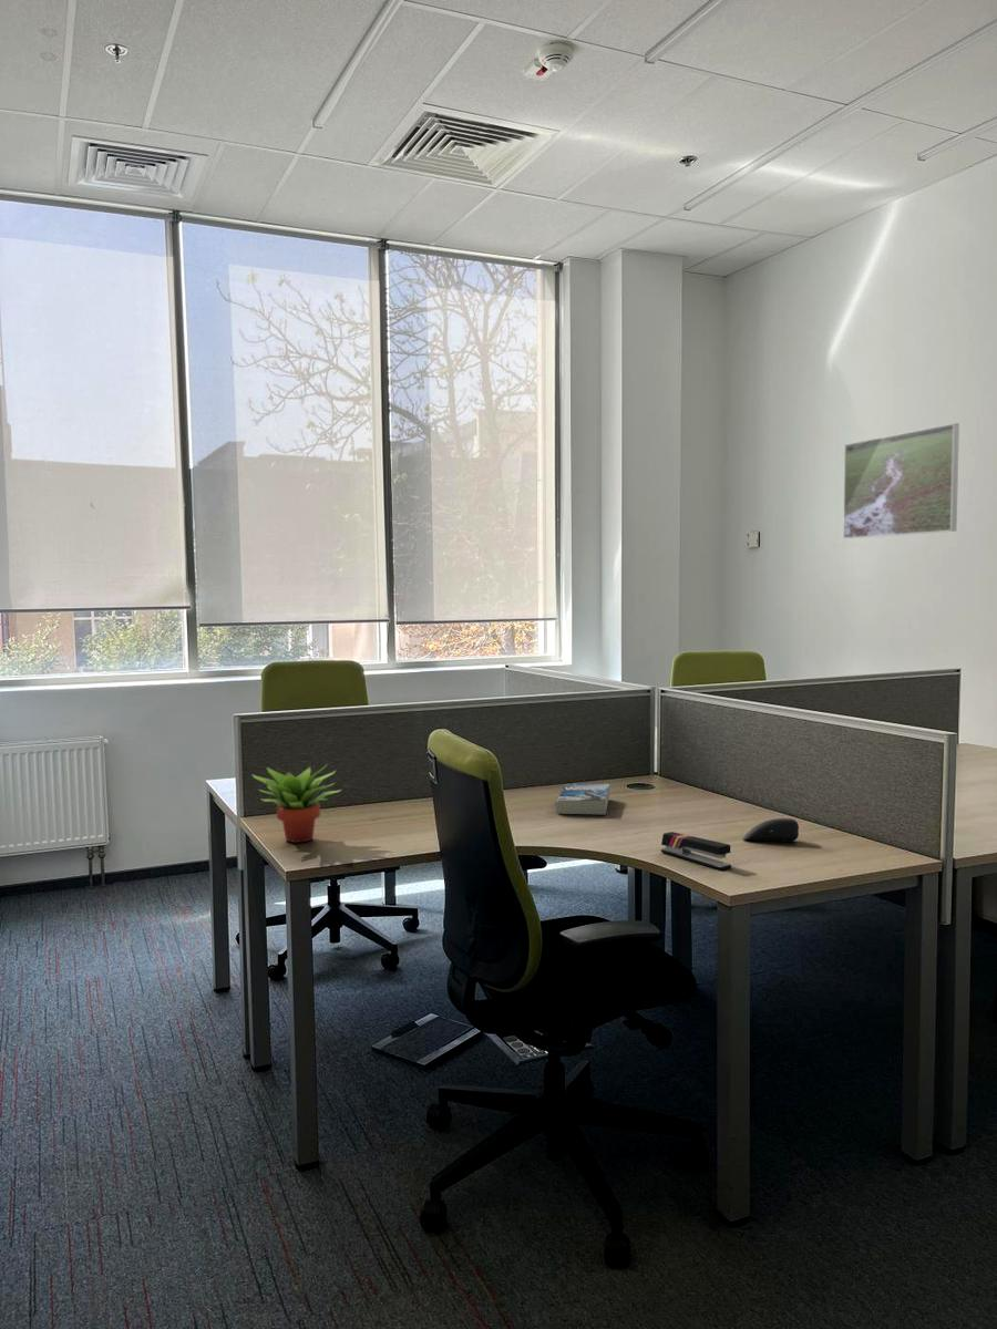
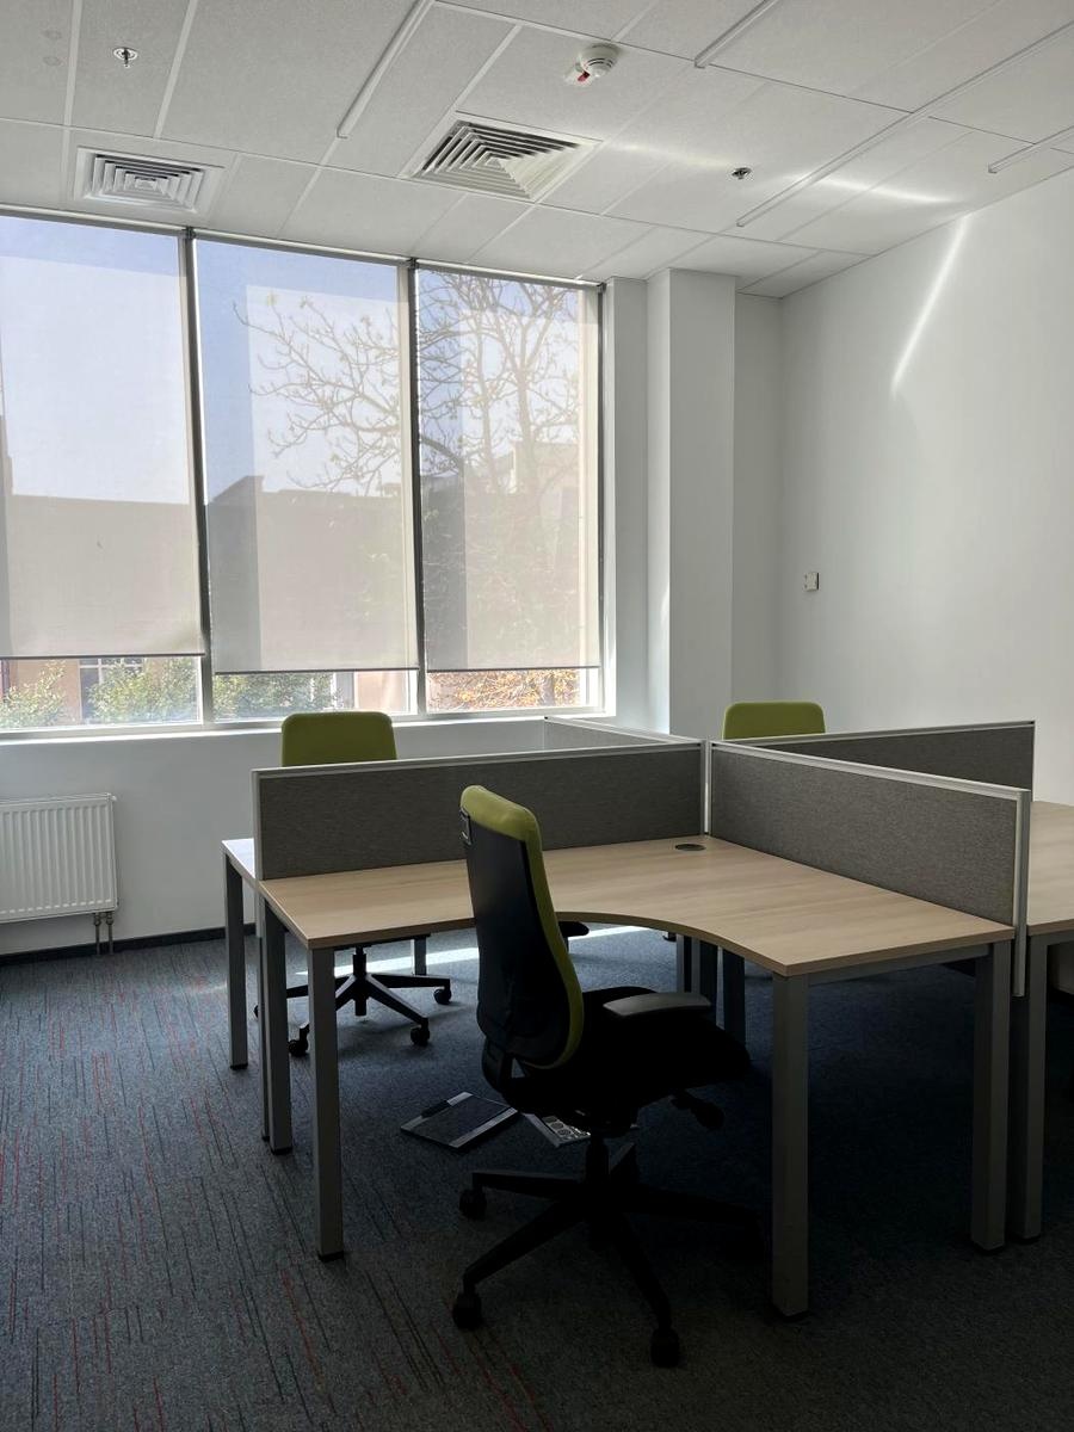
- succulent plant (296, 802)
- book (584, 797)
- computer mouse (770, 828)
- stapler (695, 847)
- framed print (896, 485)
